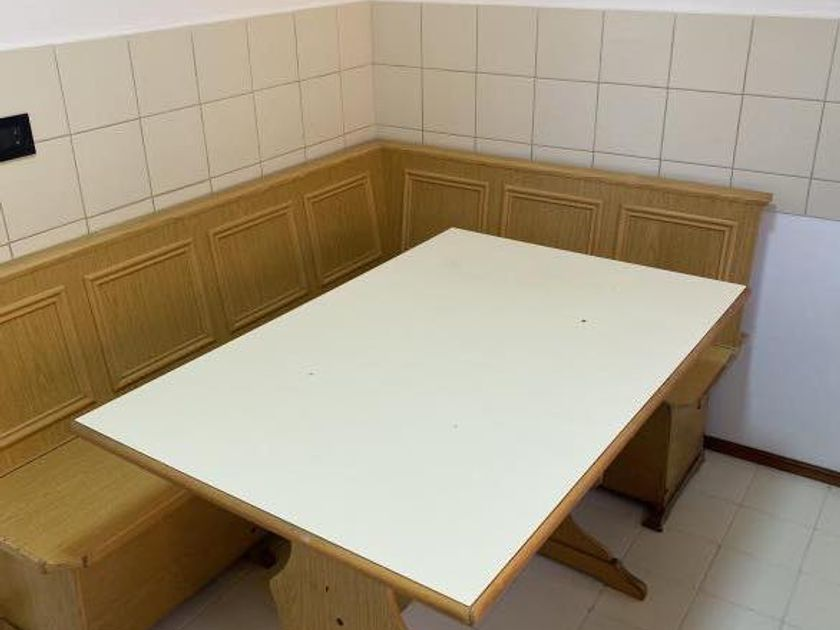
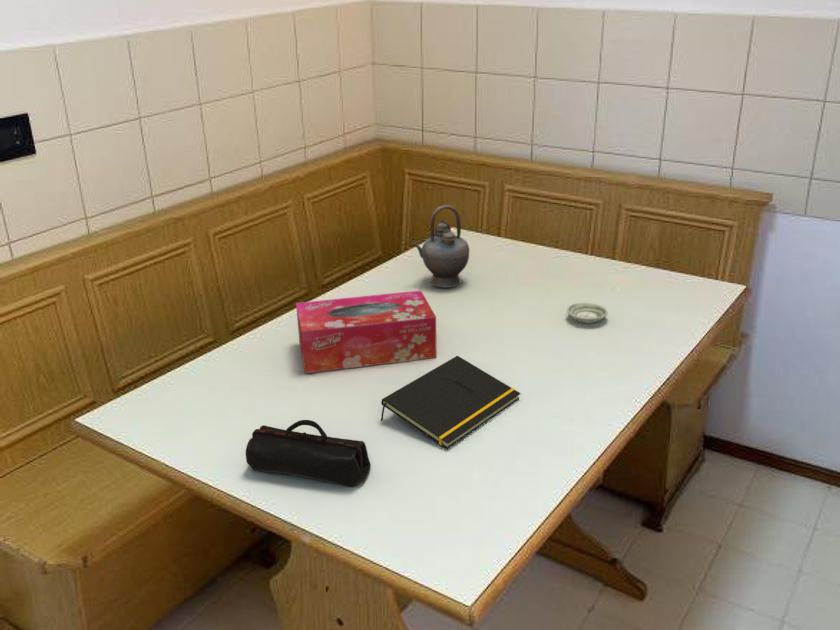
+ pencil case (306, 445)
+ teapot (440, 245)
+ notepad (452, 398)
+ saucer (587, 314)
+ tissue box (365, 330)
